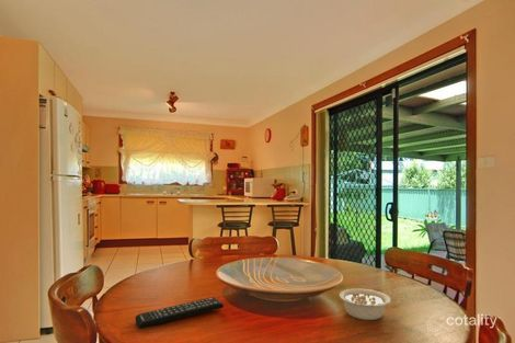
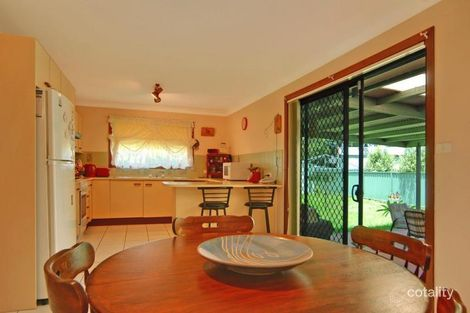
- legume (366, 302)
- remote control (181, 311)
